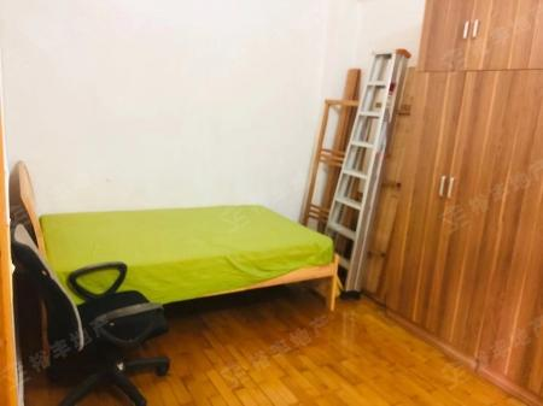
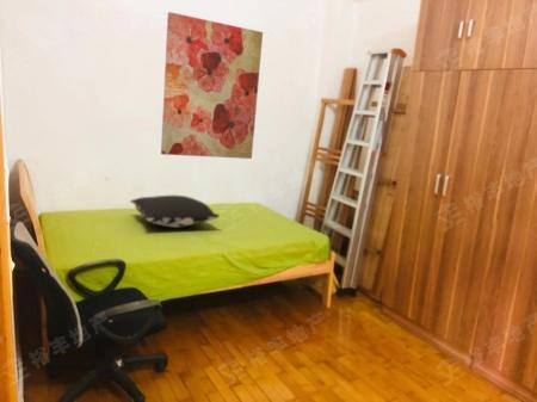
+ wall art (212, 91)
+ pillow (173, 209)
